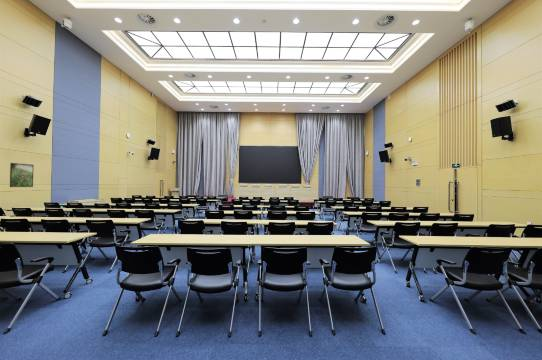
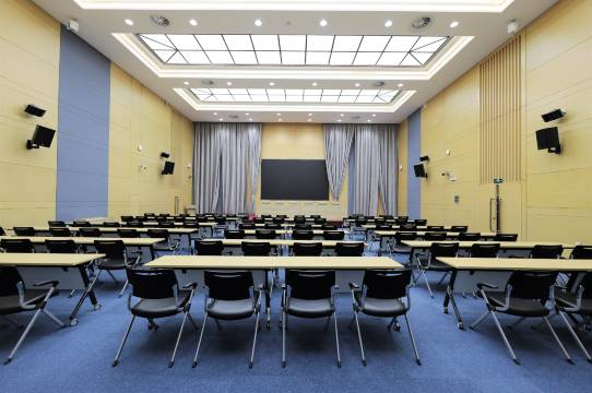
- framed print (22, 175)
